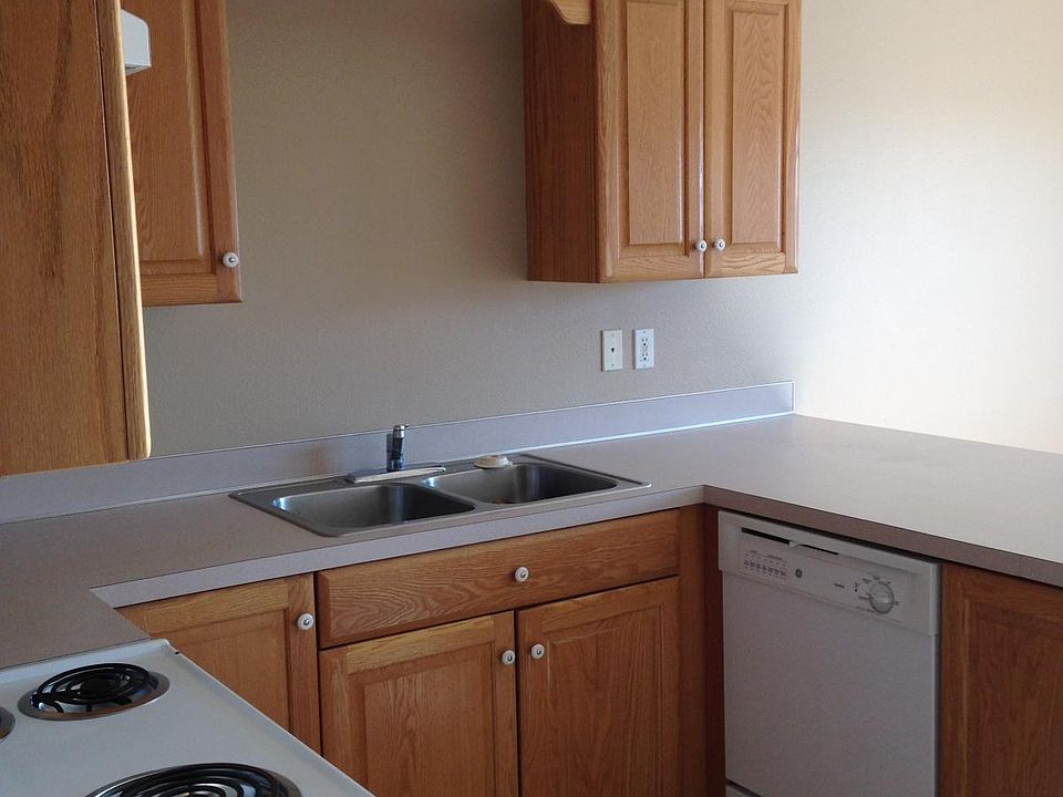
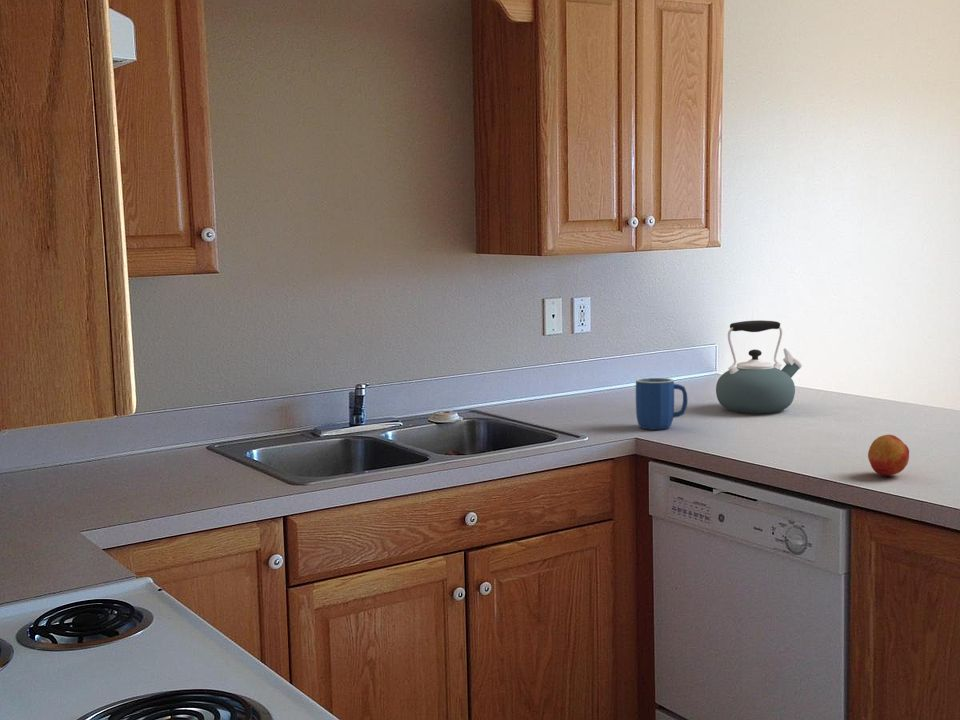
+ mug (659, 403)
+ kettle (761, 364)
+ fruit (888, 455)
